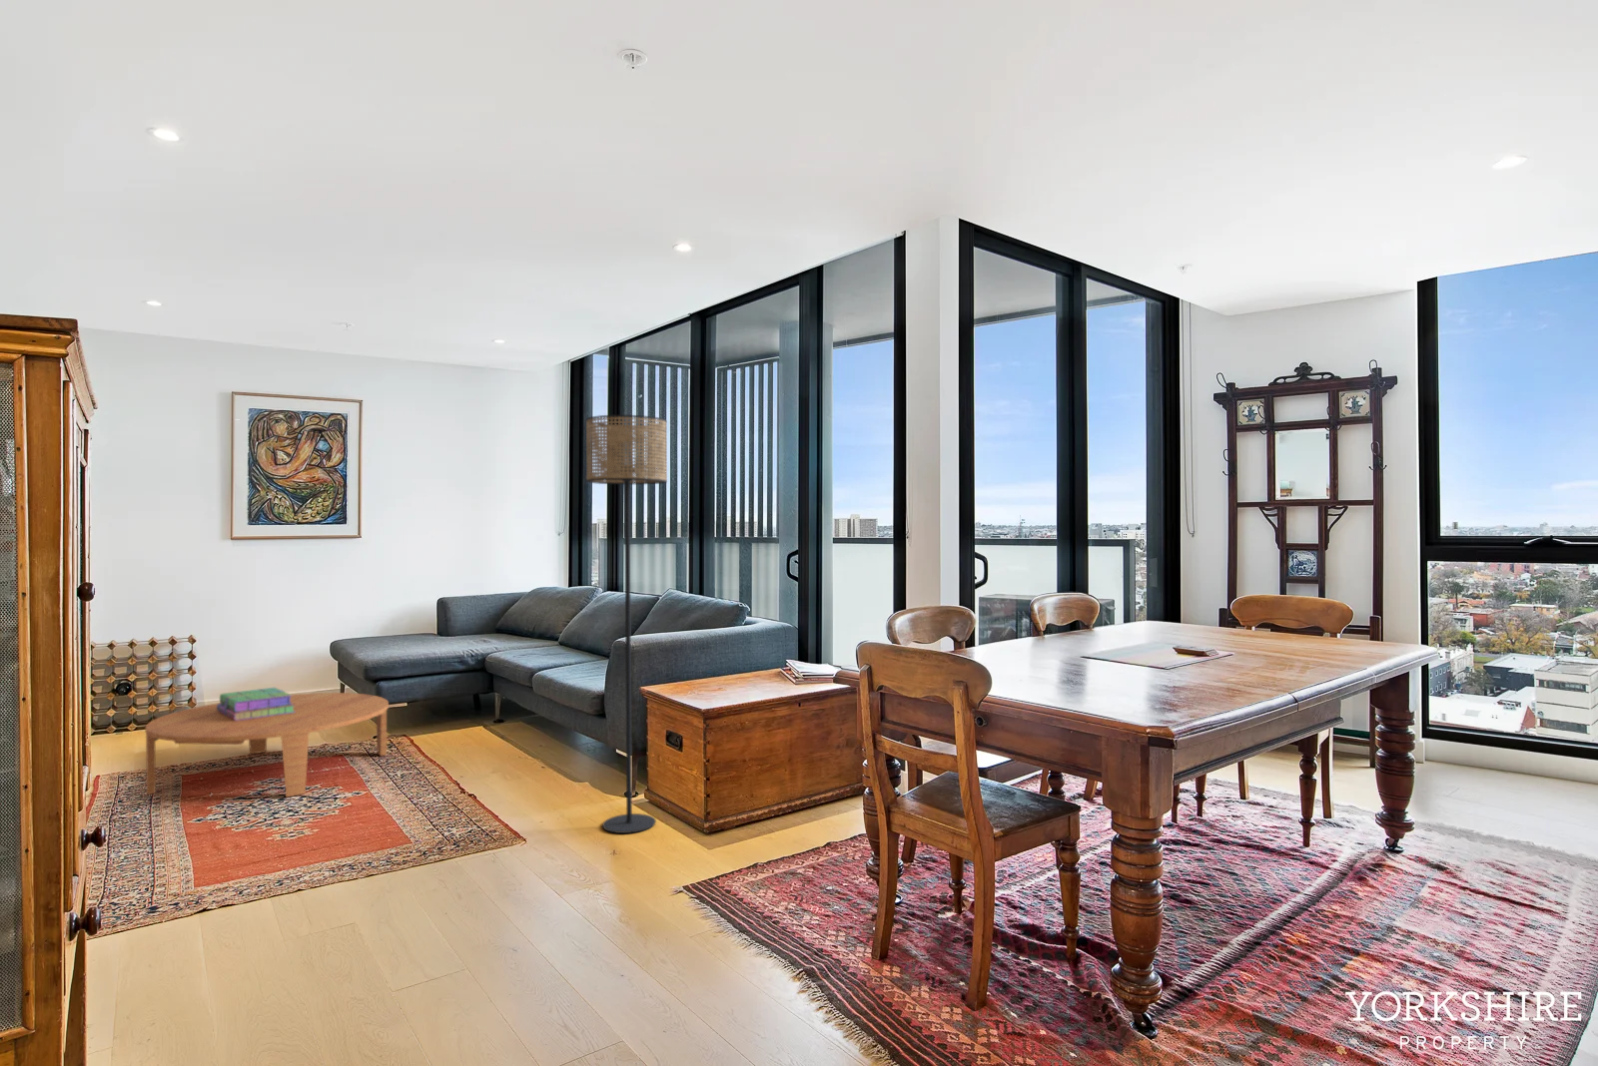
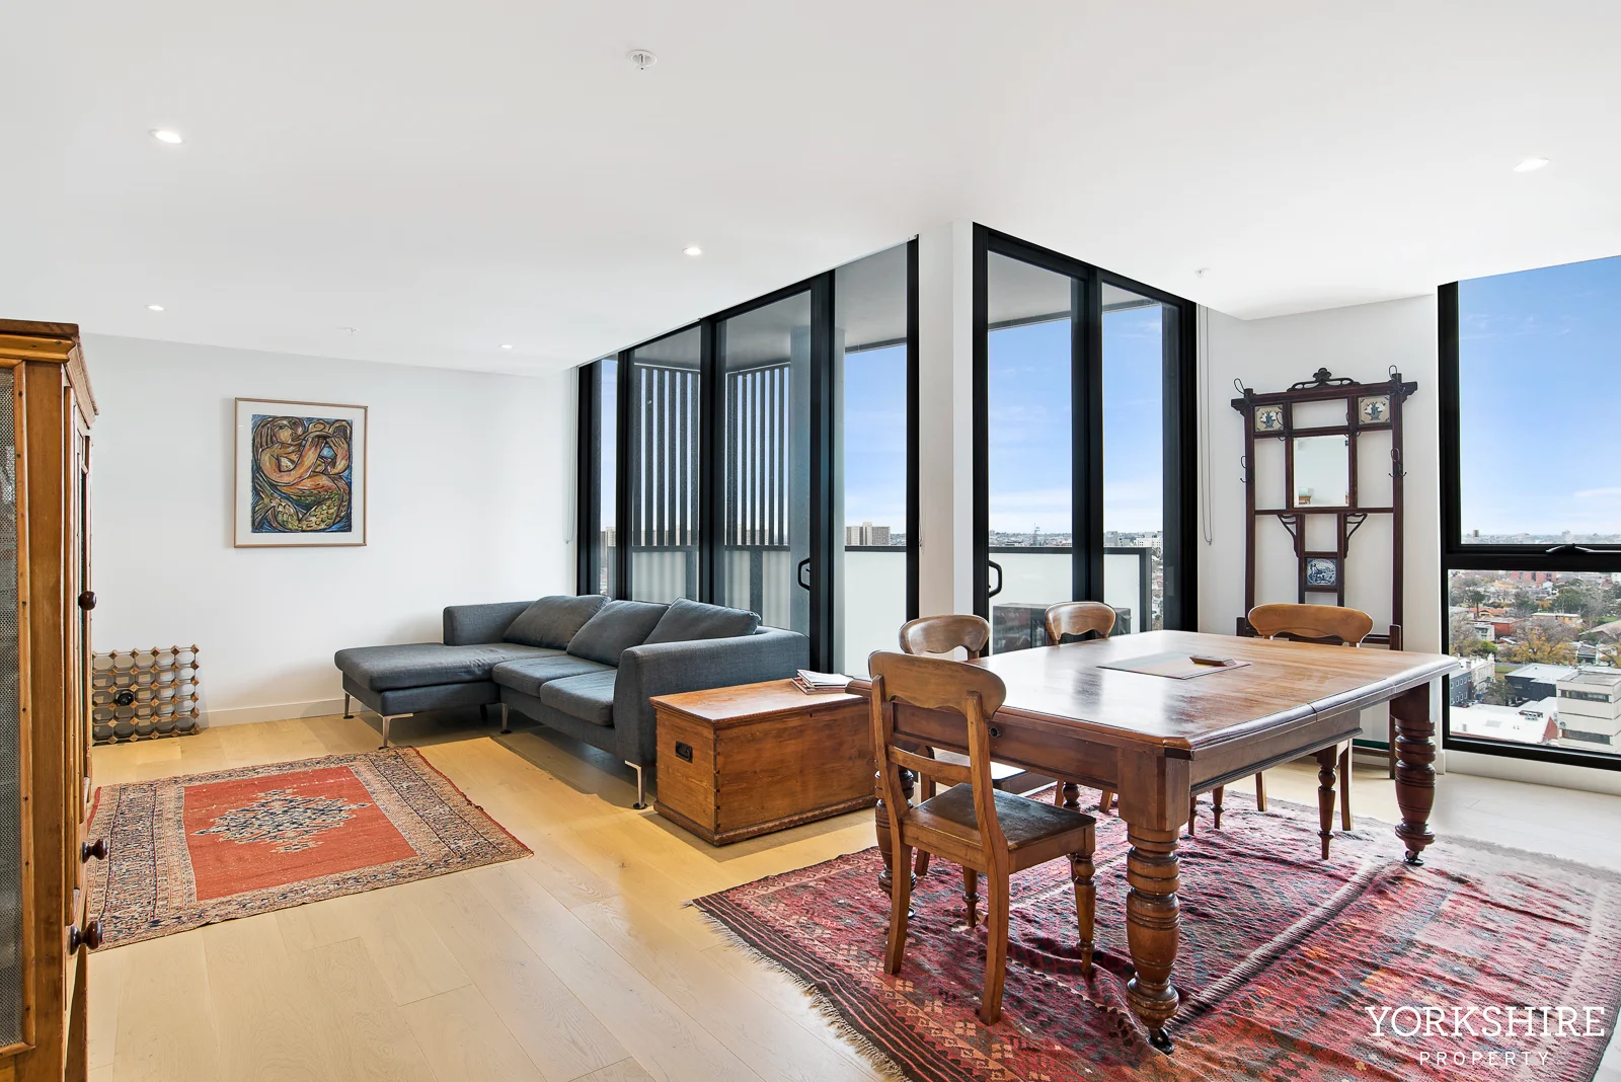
- stack of books (256, 703)
- coffee table (275, 736)
- floor lamp (627, 622)
